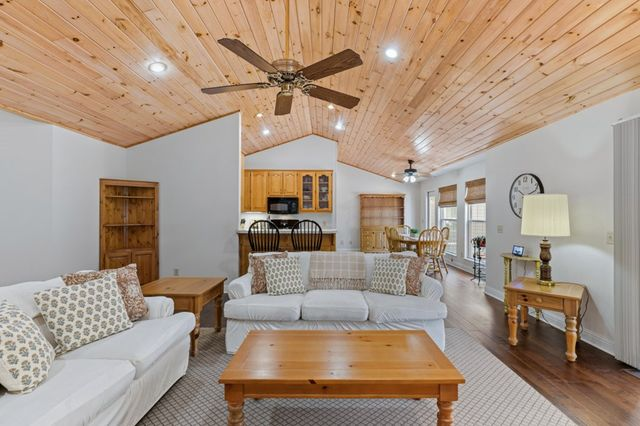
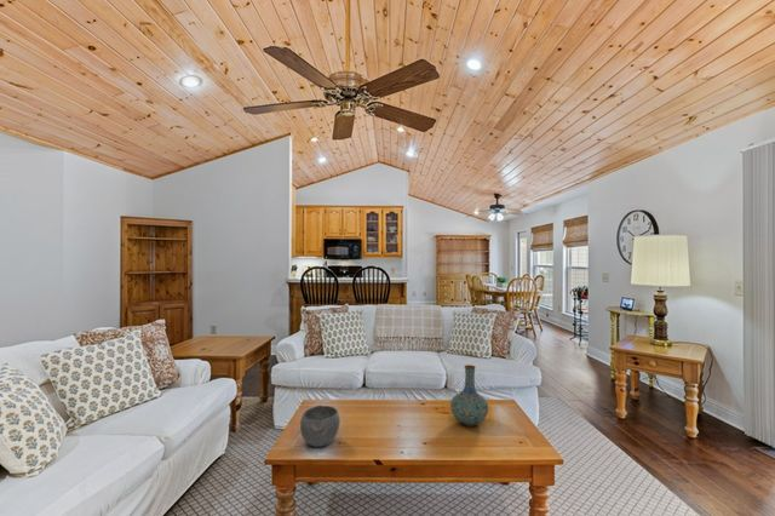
+ vase (469, 394)
+ bowl (320, 425)
